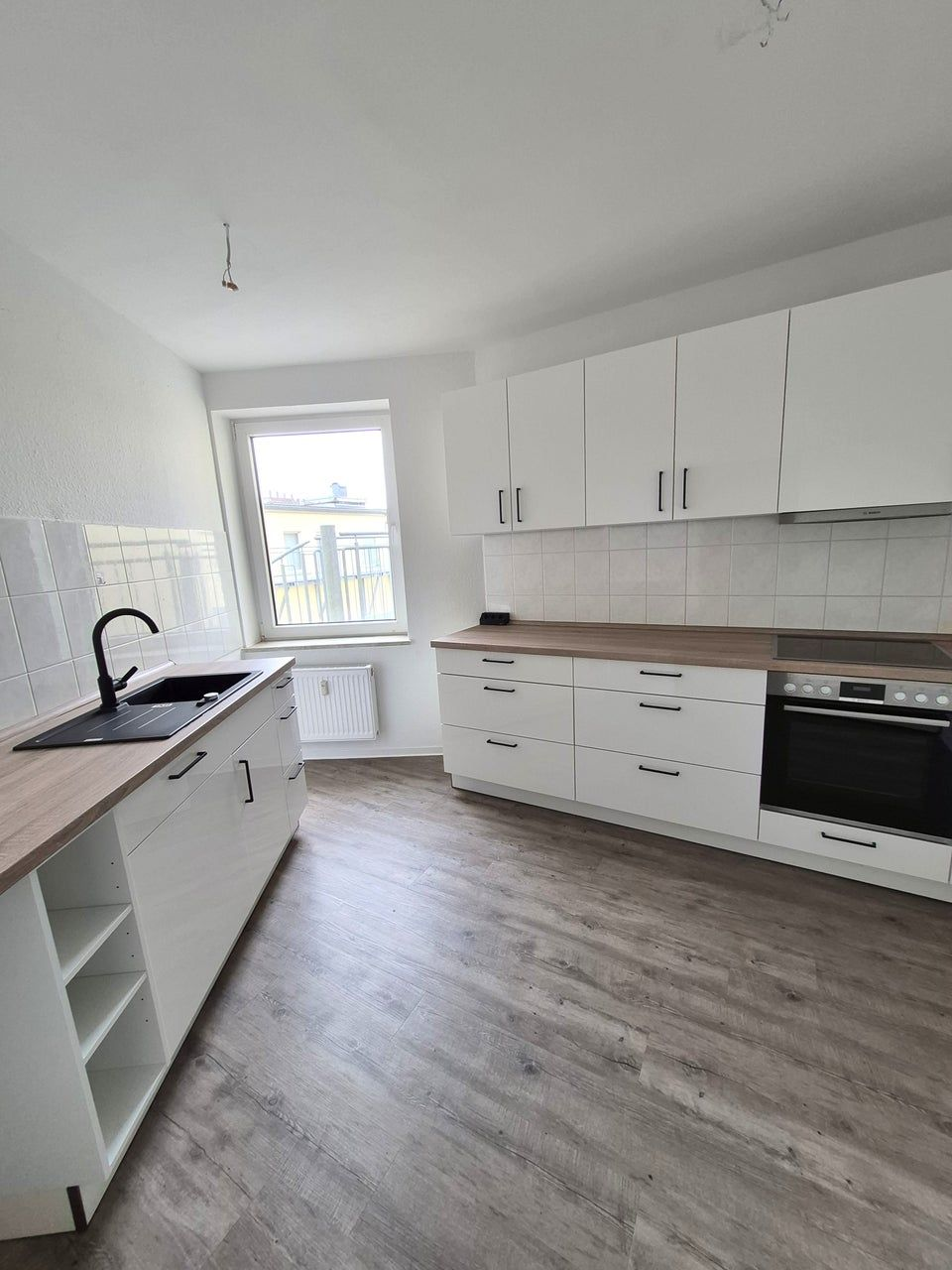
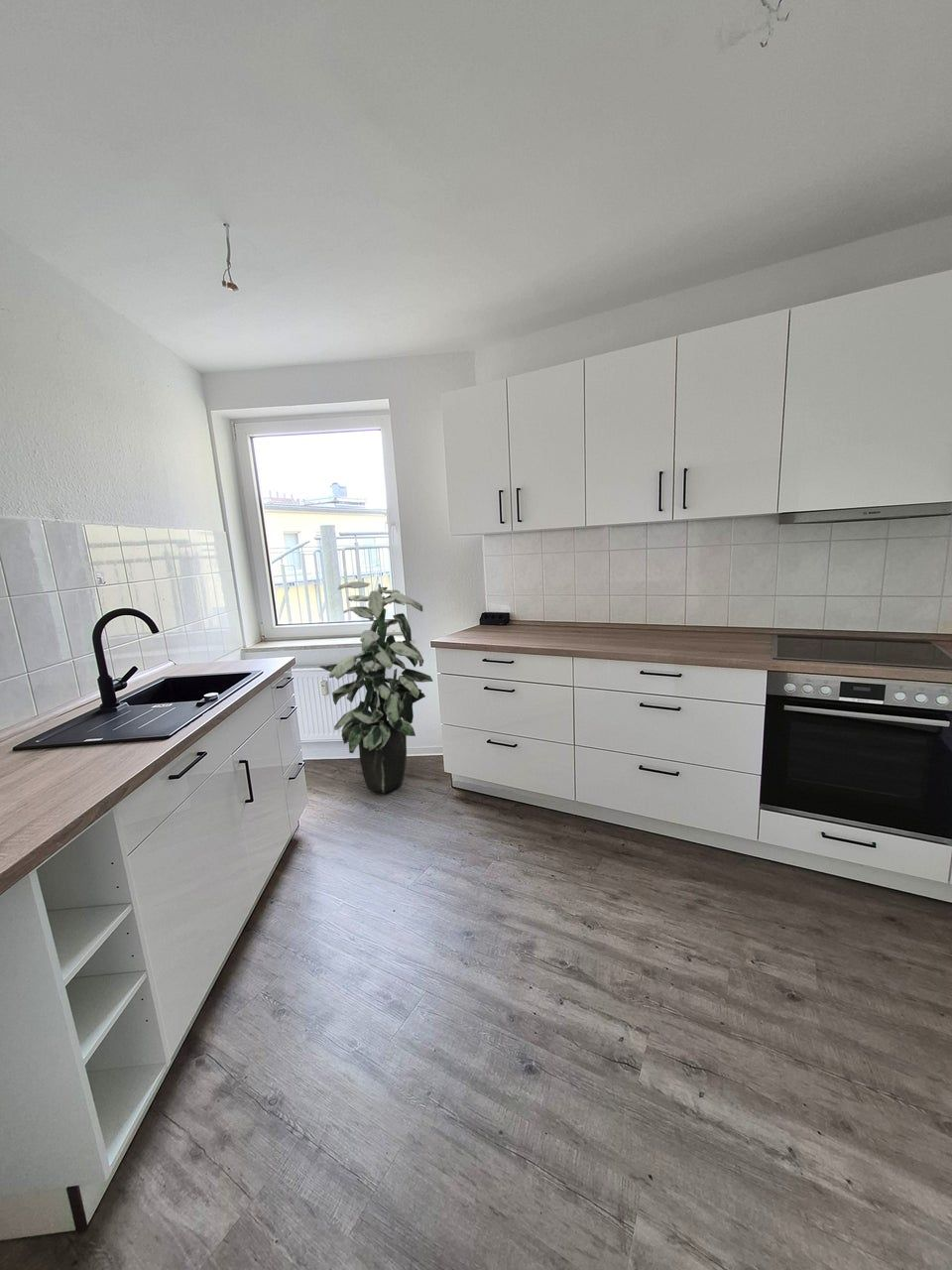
+ indoor plant (376, 686)
